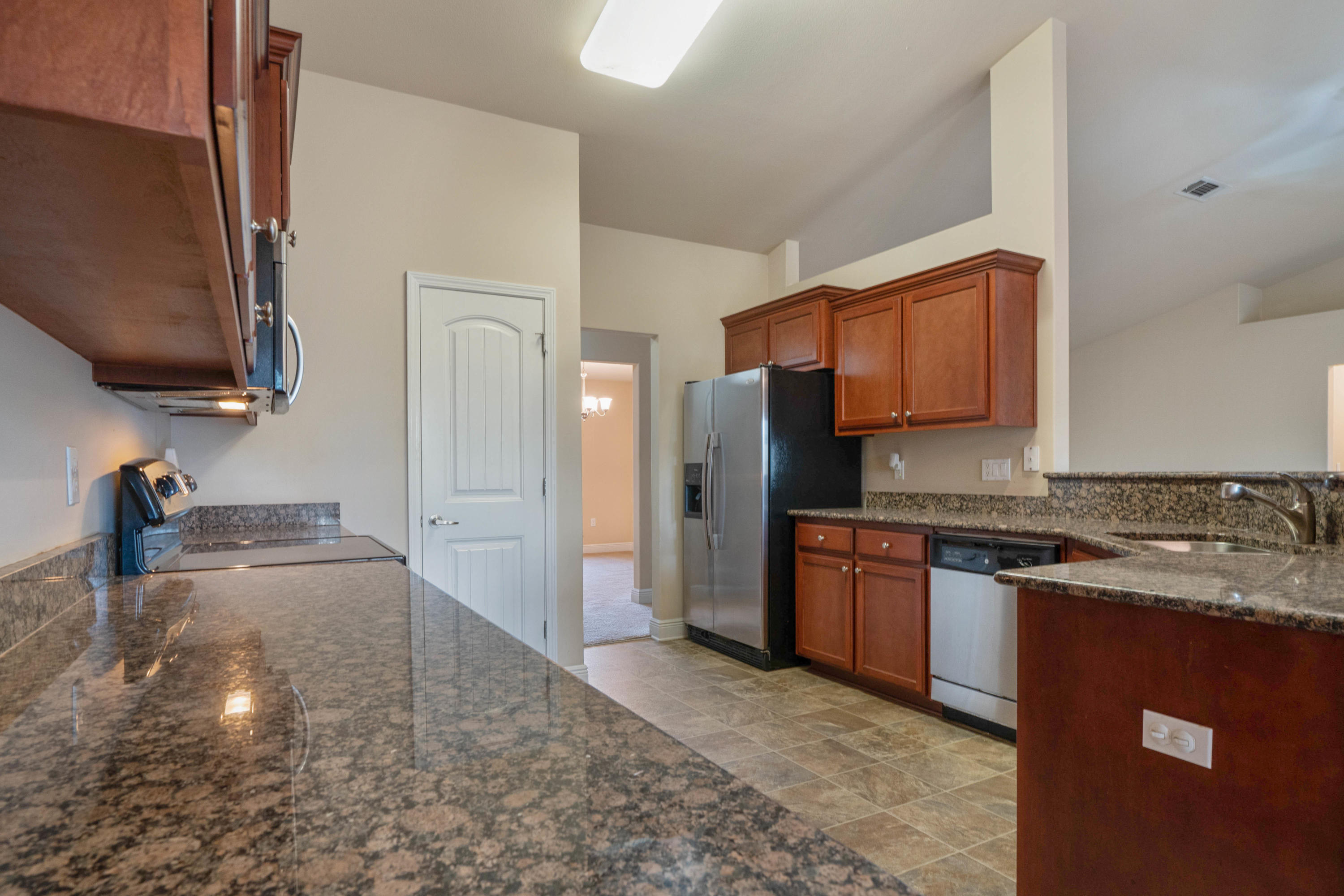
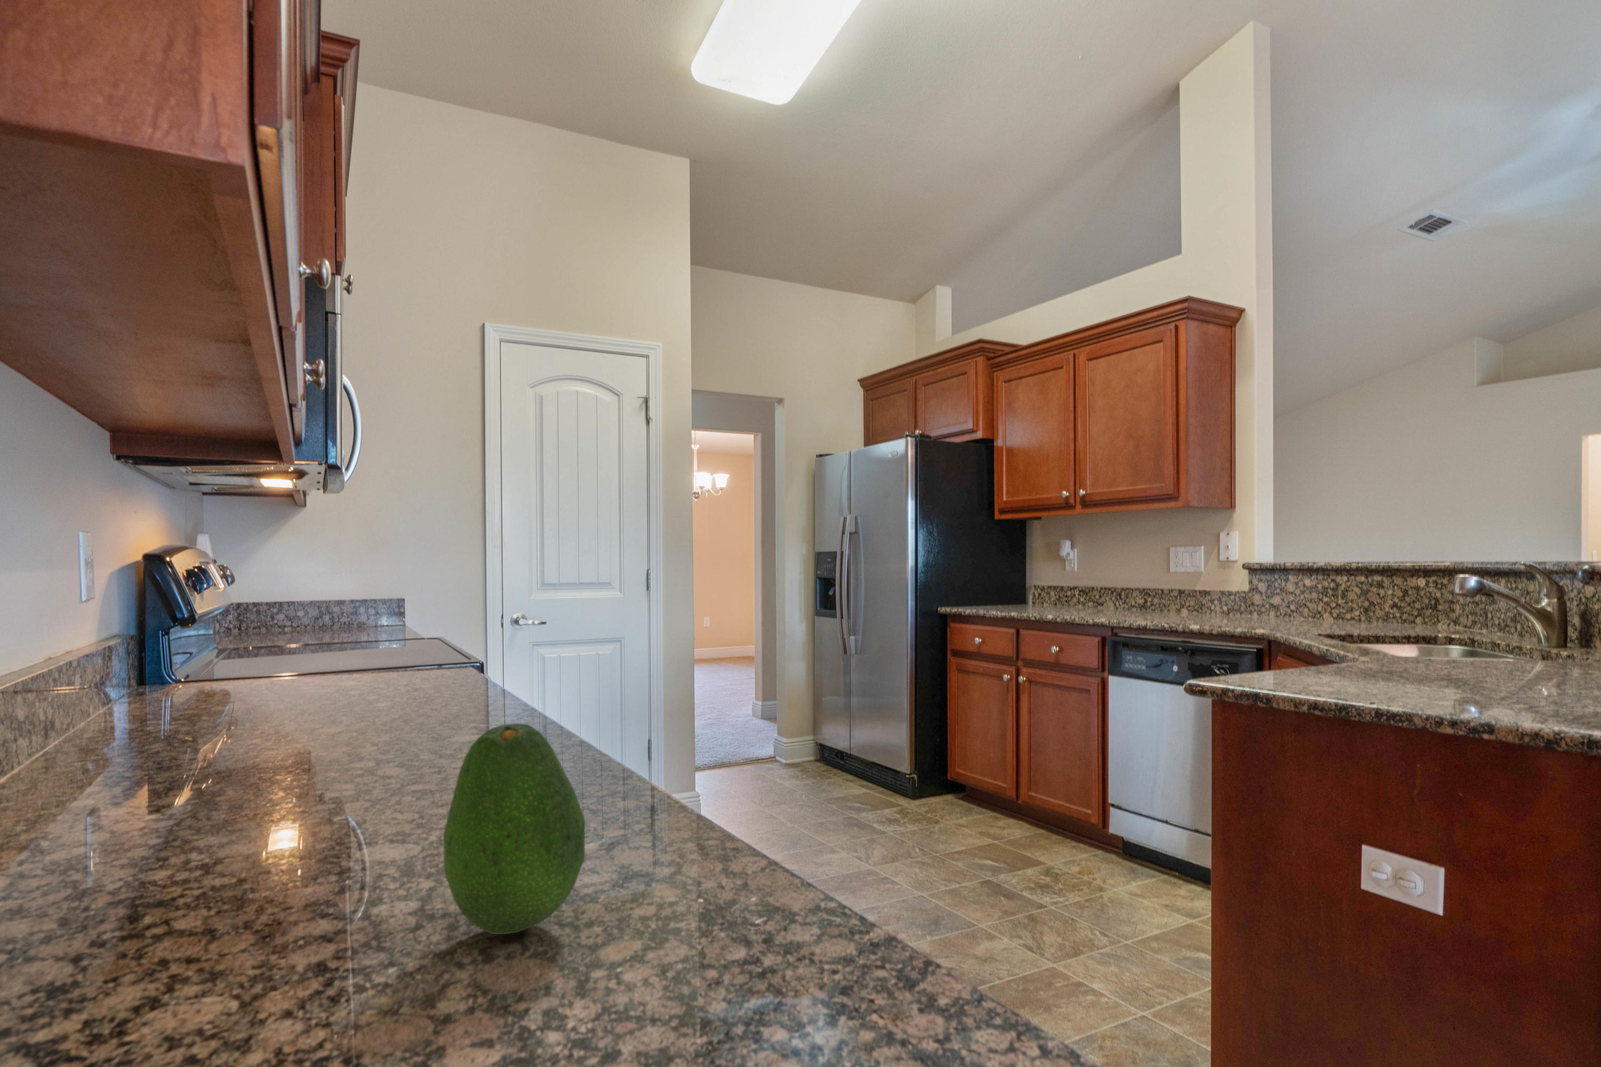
+ fruit (517, 826)
